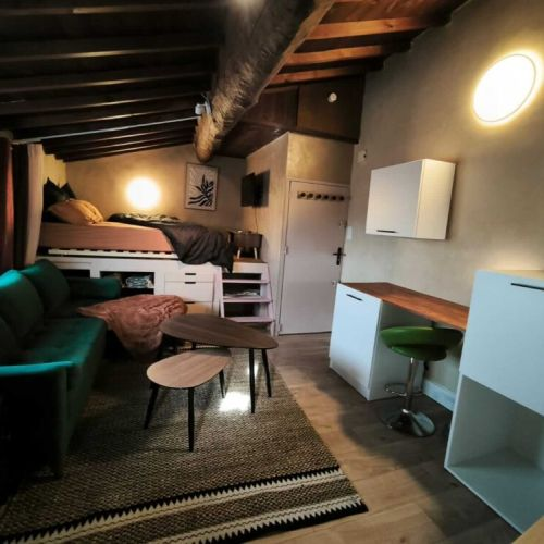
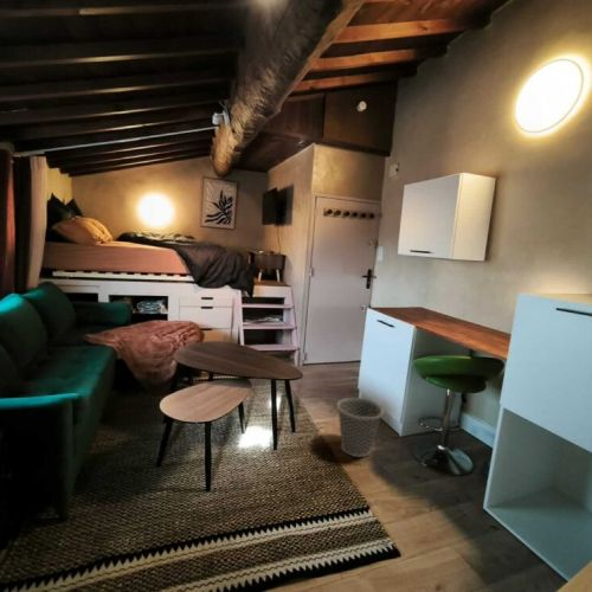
+ wastebasket (358, 427)
